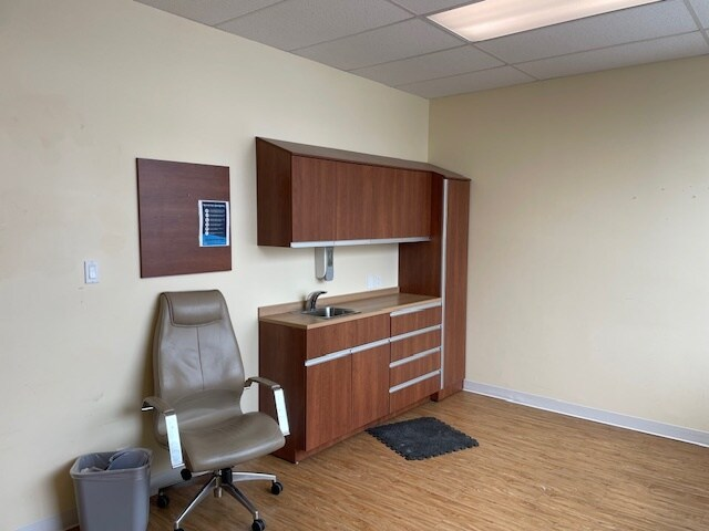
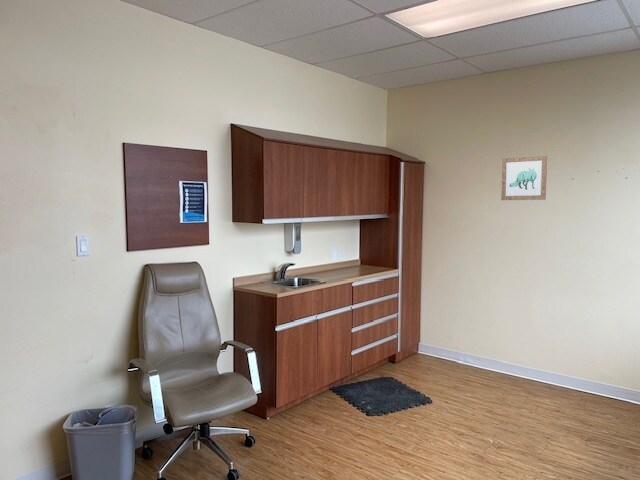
+ wall art (523, 178)
